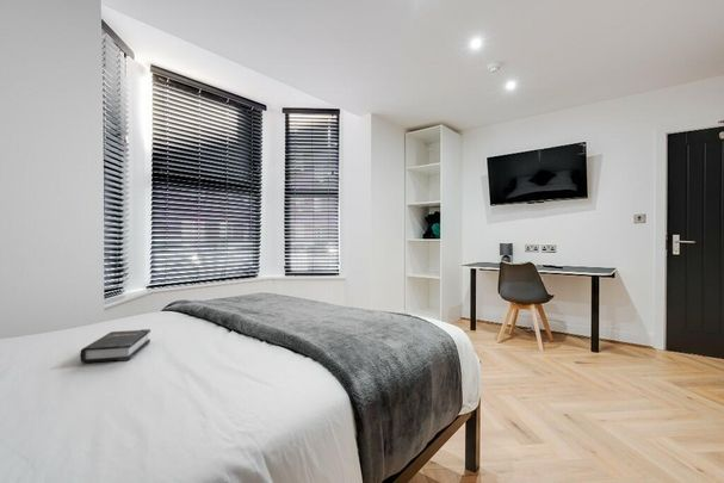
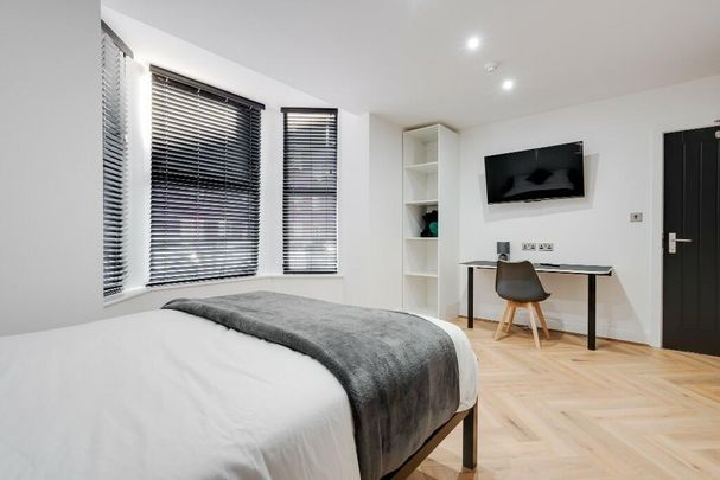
- hardback book (118, 343)
